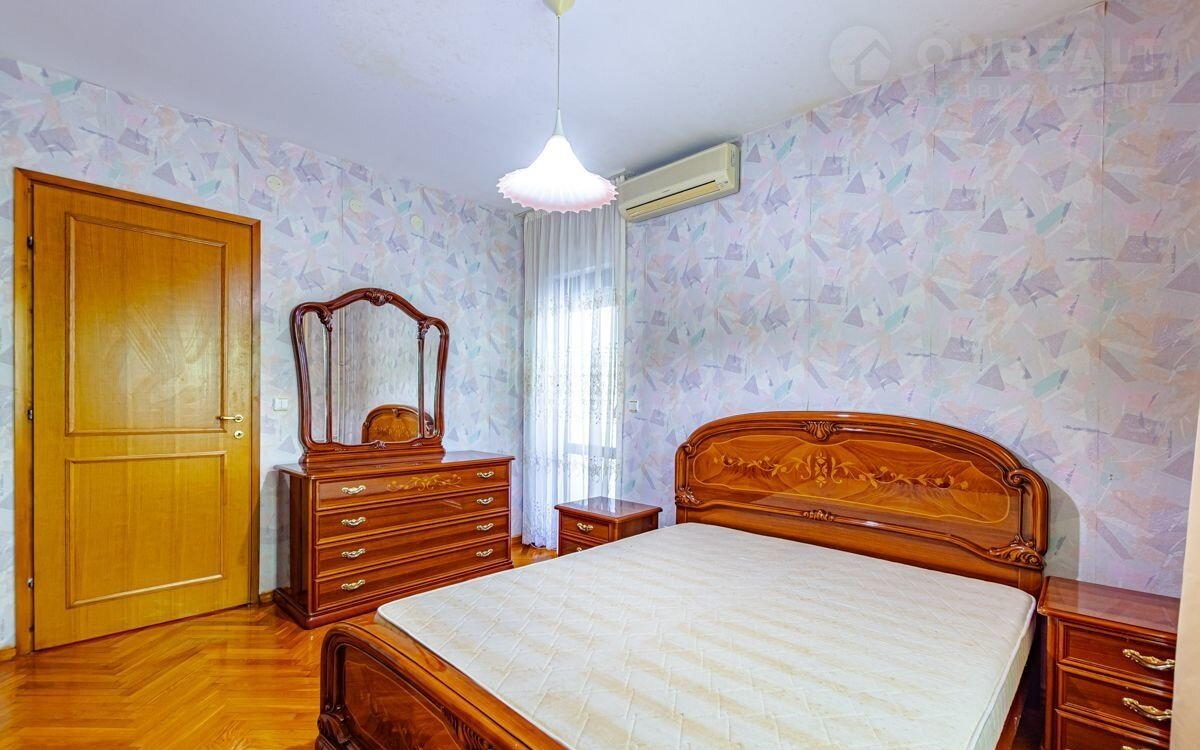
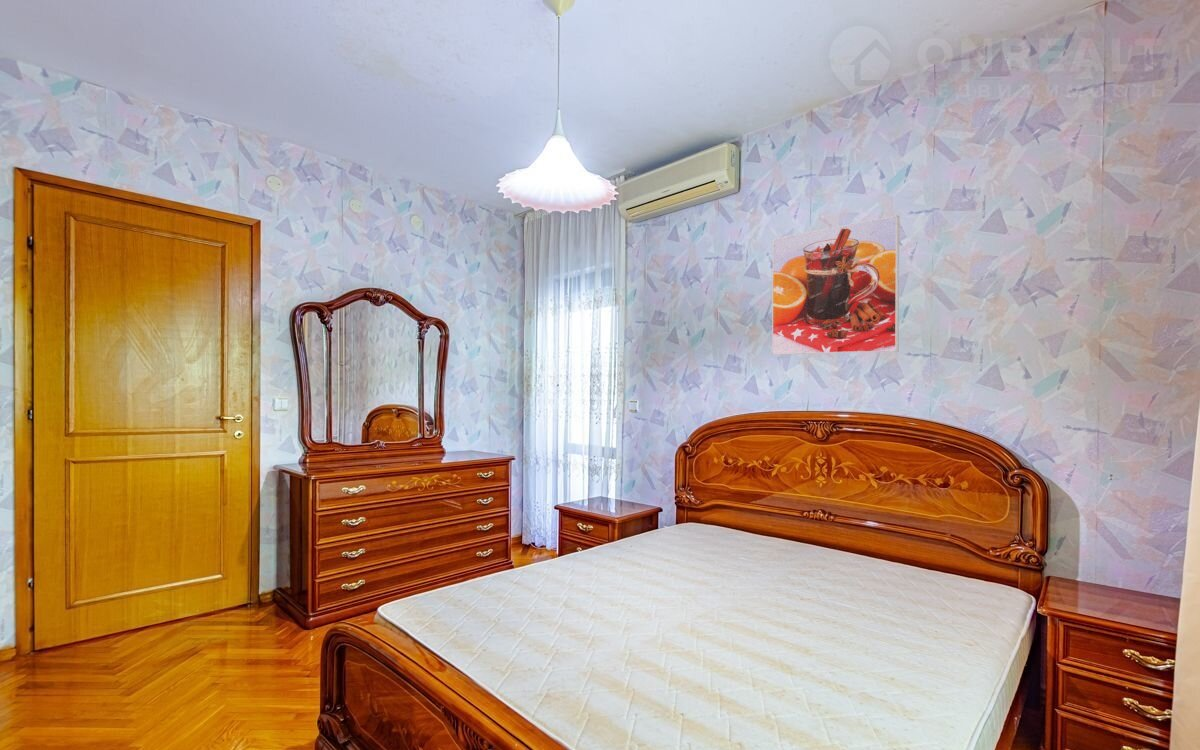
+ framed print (830, 290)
